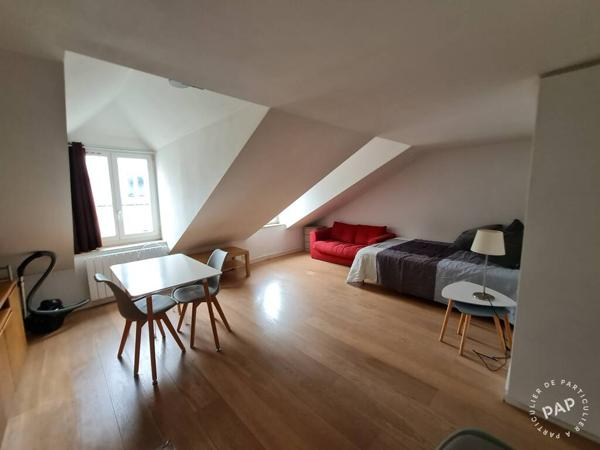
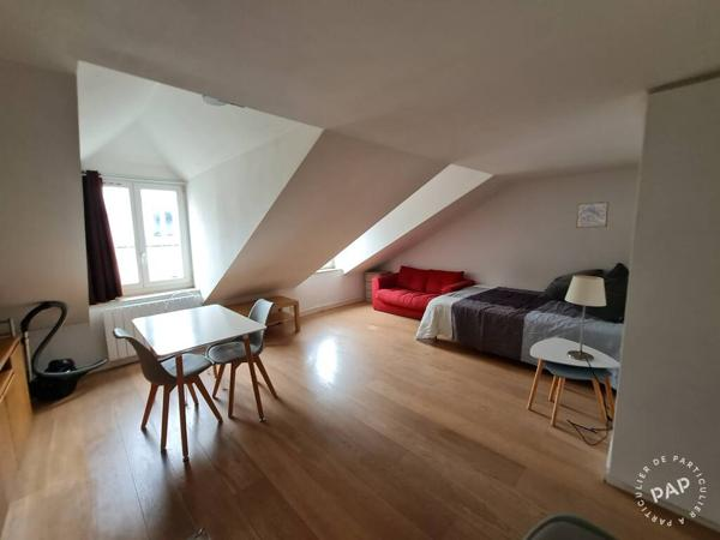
+ wall art (592, 215)
